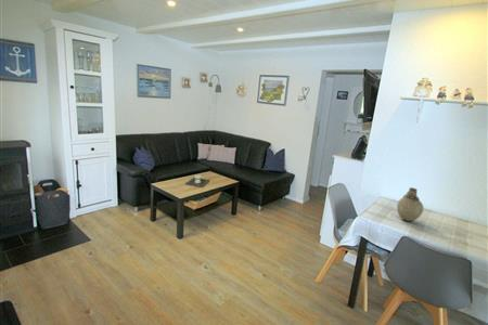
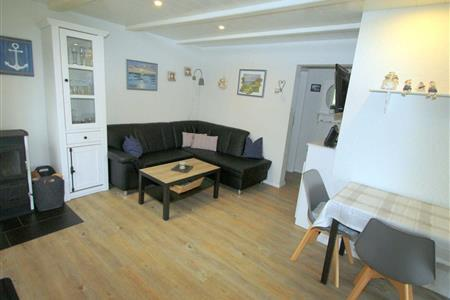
- vase (410, 204)
